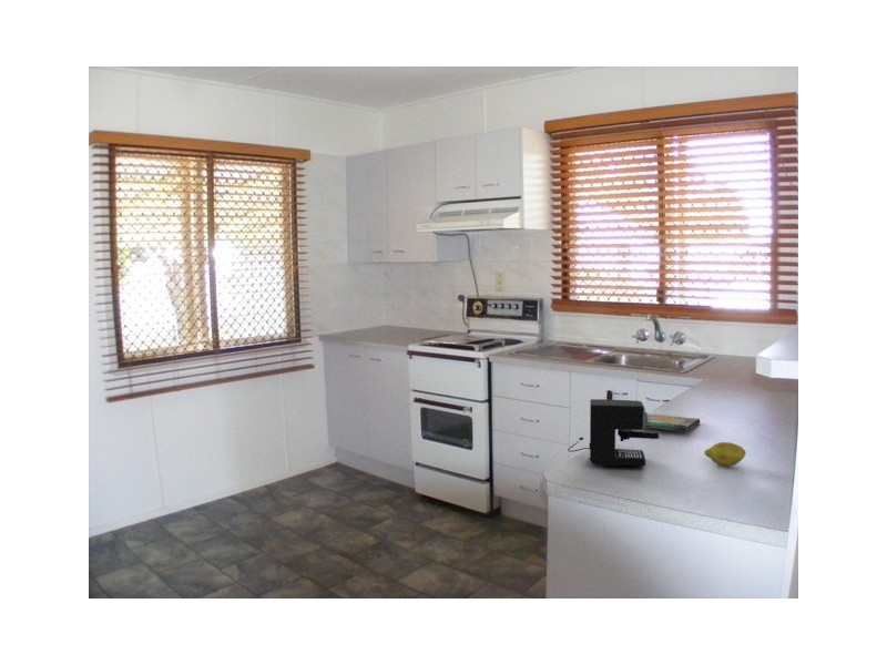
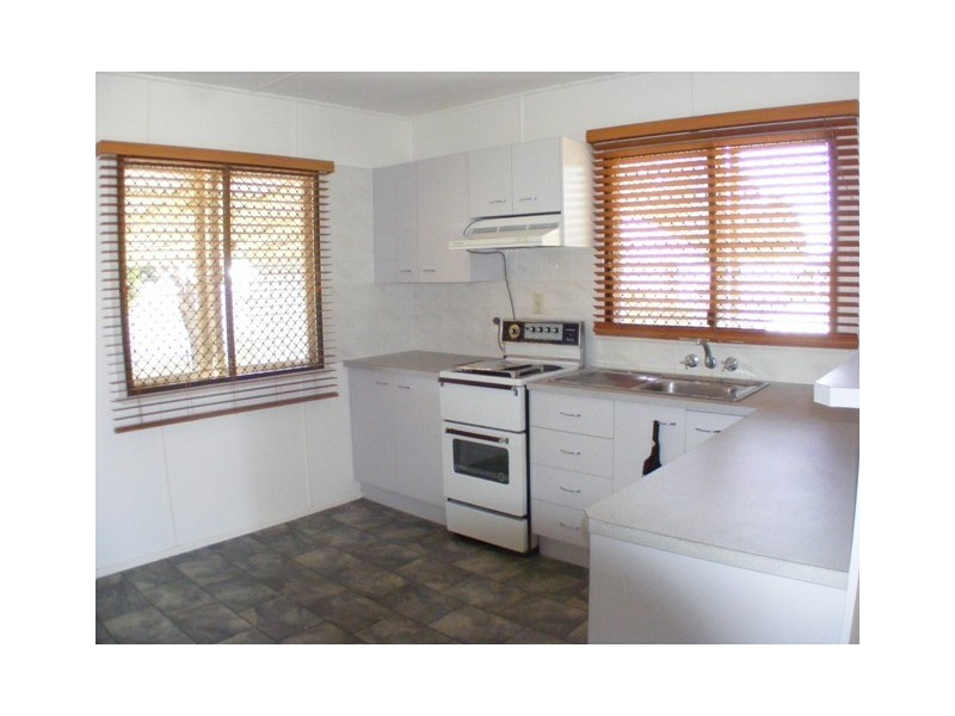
- coffee maker (611, 424)
- dish towel (655, 420)
- fruit (724, 453)
